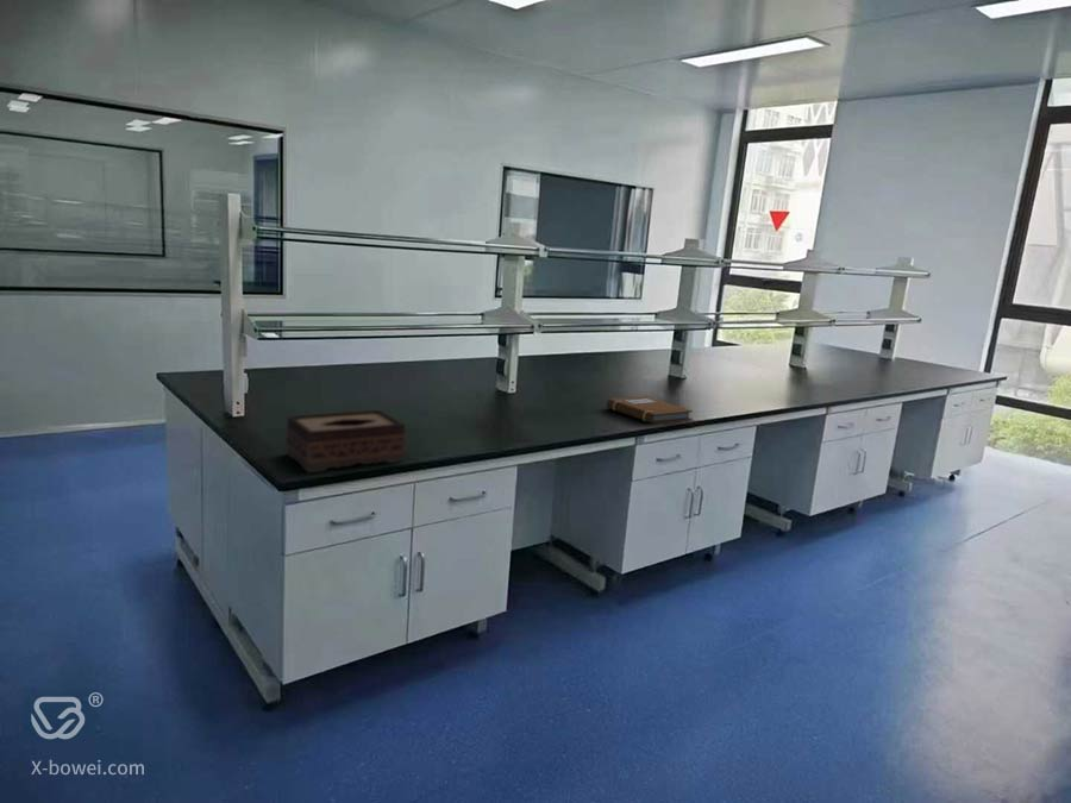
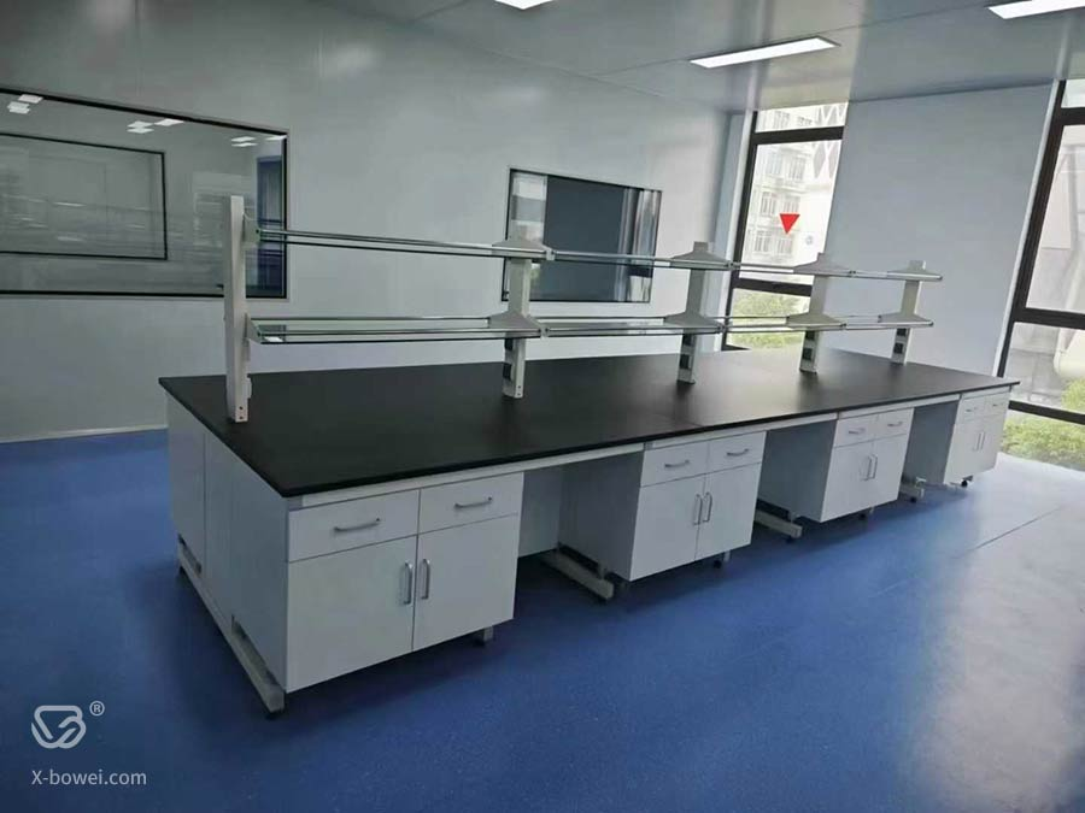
- notebook (647, 408)
- tissue box (345, 439)
